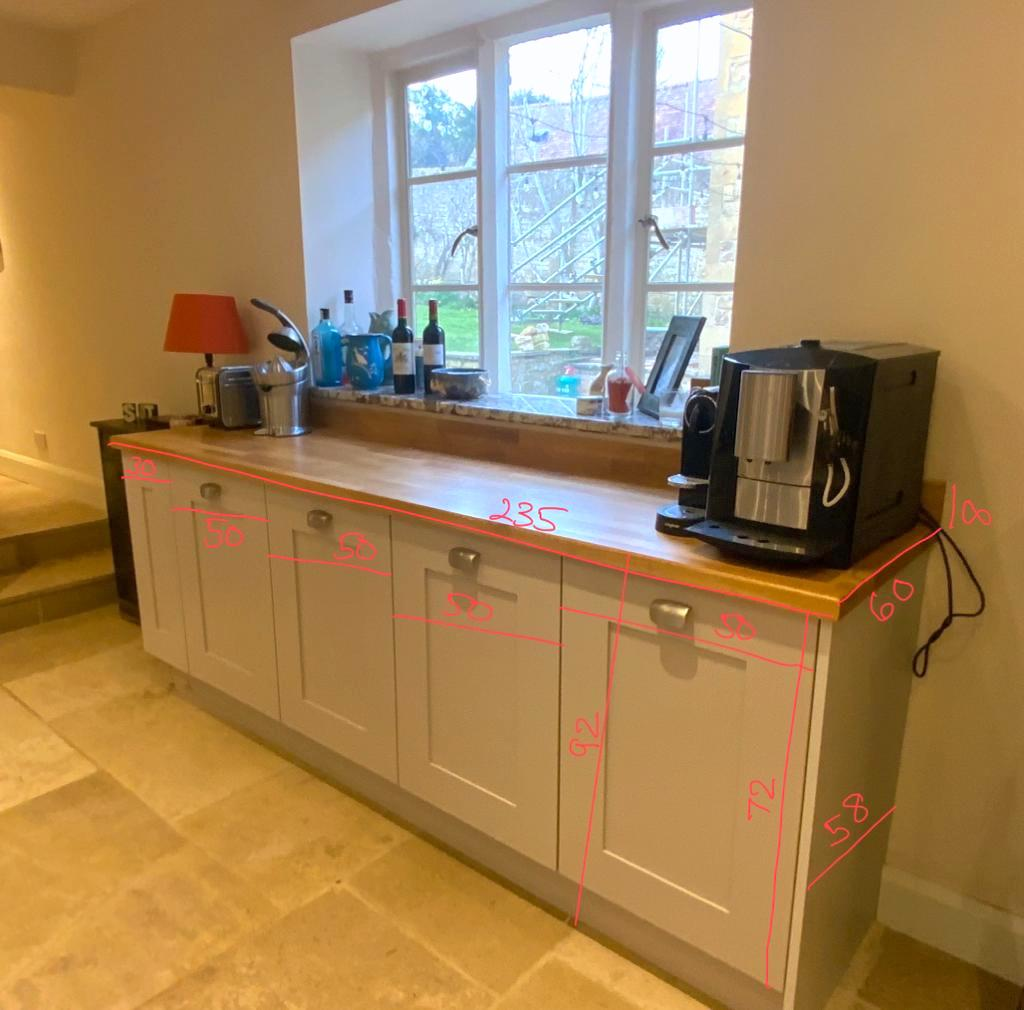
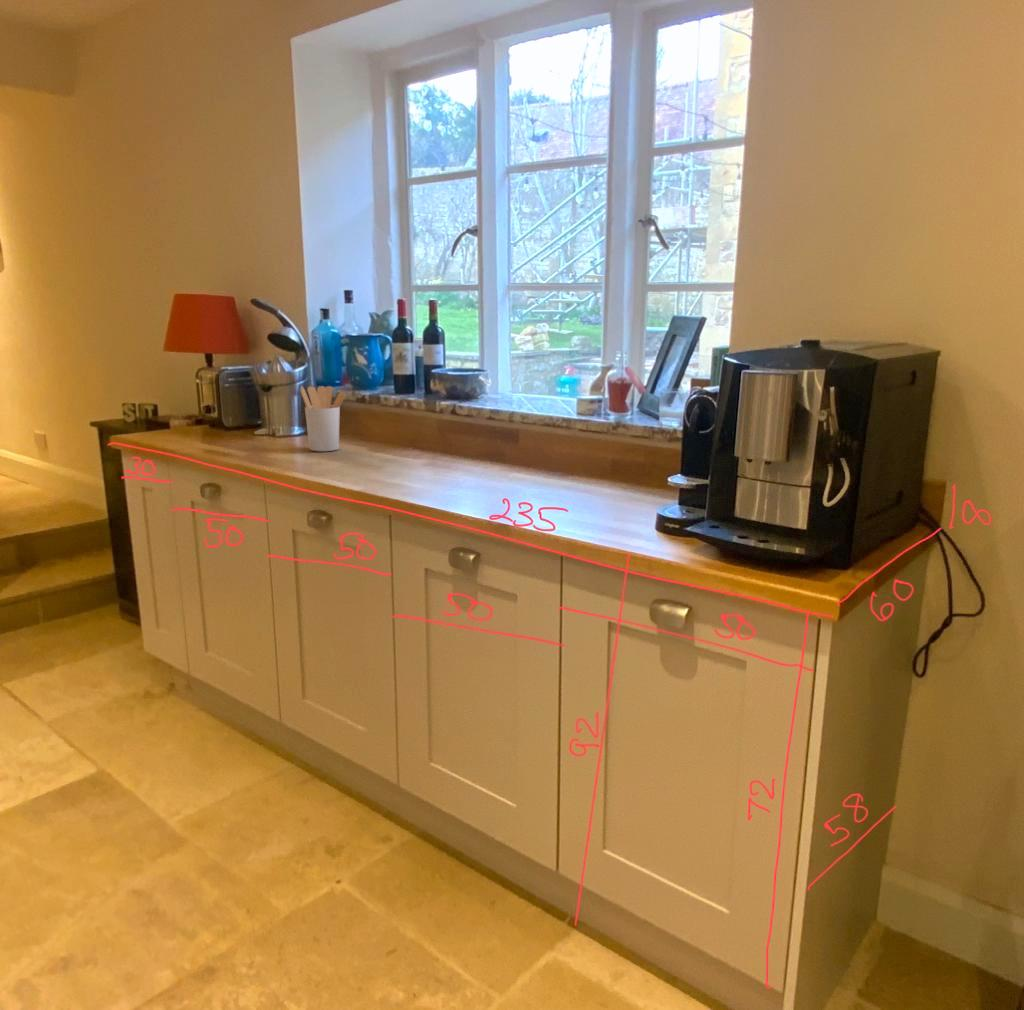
+ utensil holder (322, 416)
